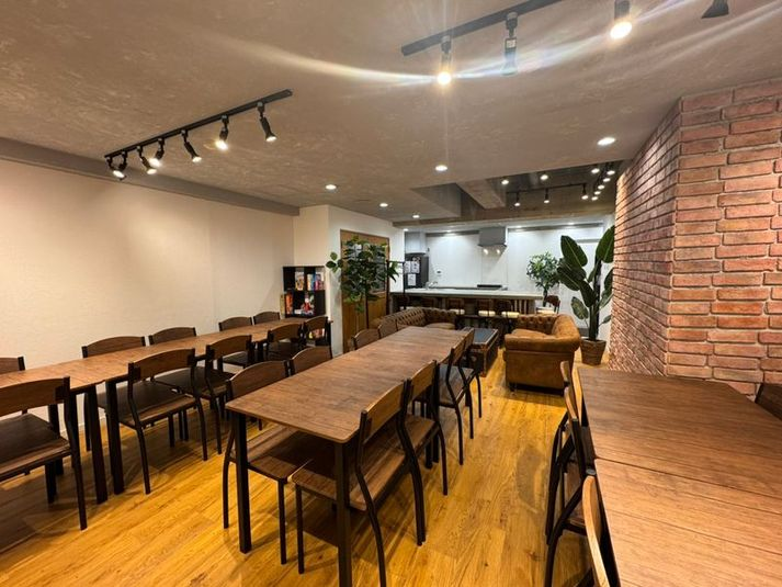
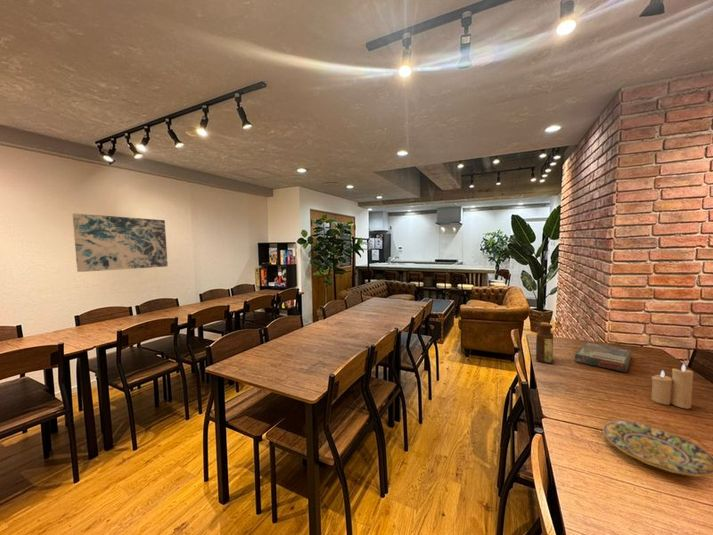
+ bottle (544, 341)
+ board game (603, 355)
+ candle (671, 382)
+ wall art (125, 243)
+ plate (654, 448)
